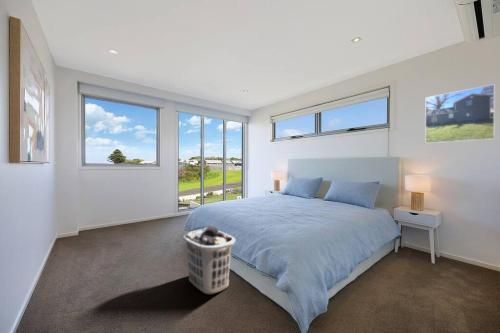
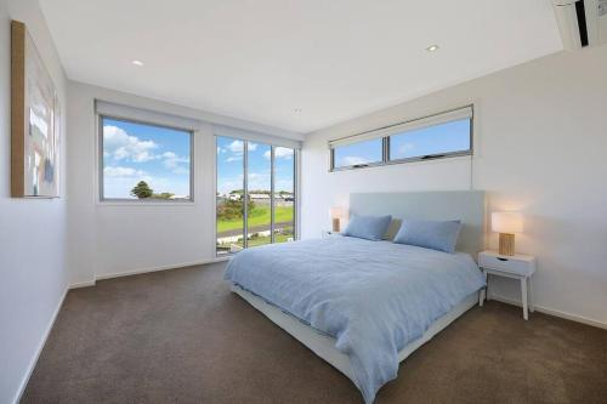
- clothes hamper (208, 254)
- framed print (457, 116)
